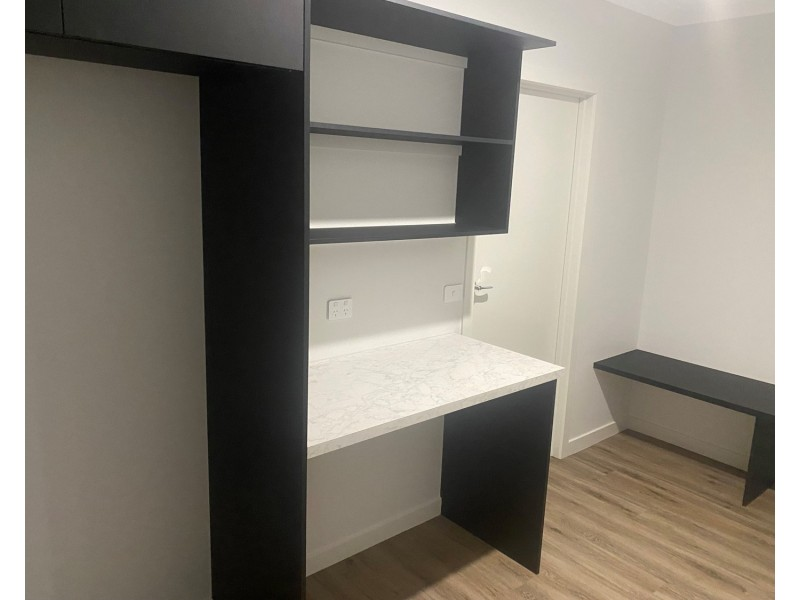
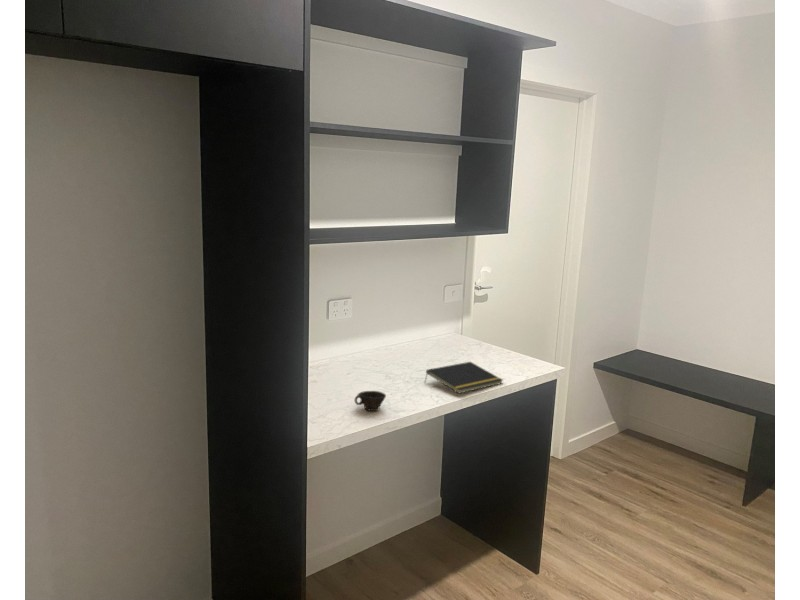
+ cup (369, 401)
+ notepad (464, 376)
